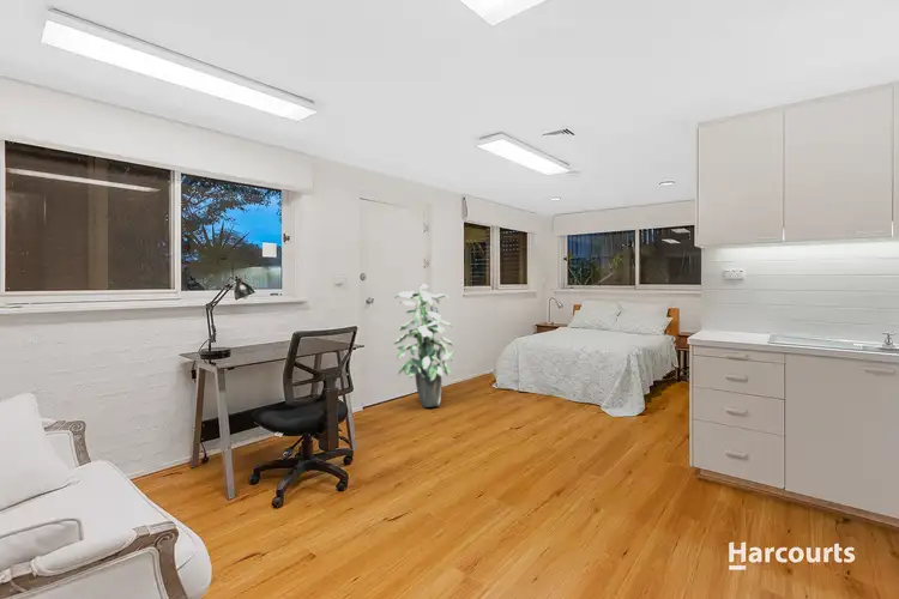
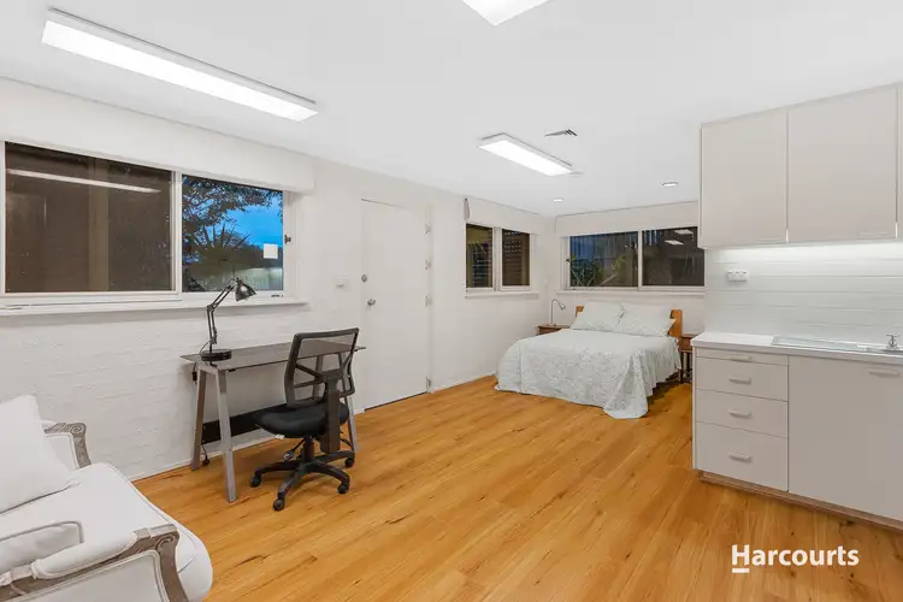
- indoor plant (423, 345)
